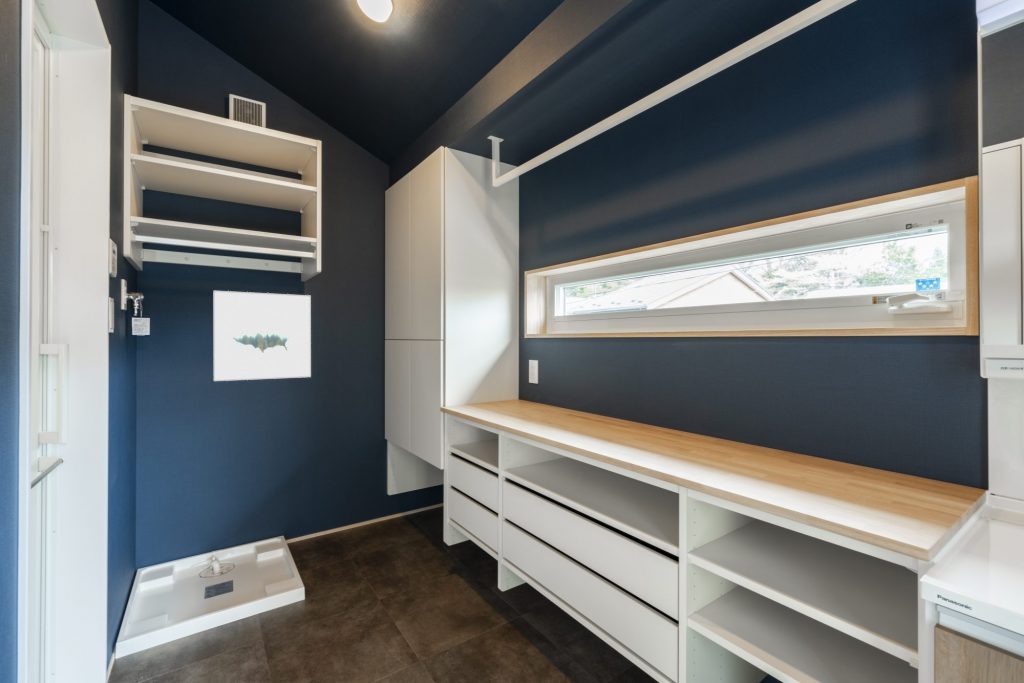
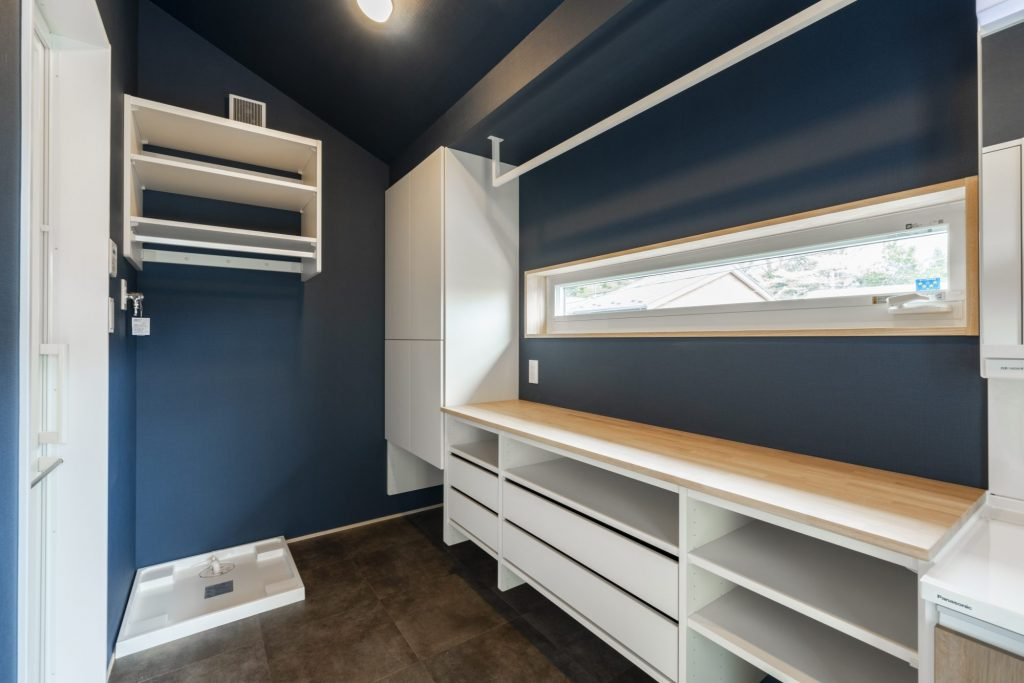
- wall art (264, 336)
